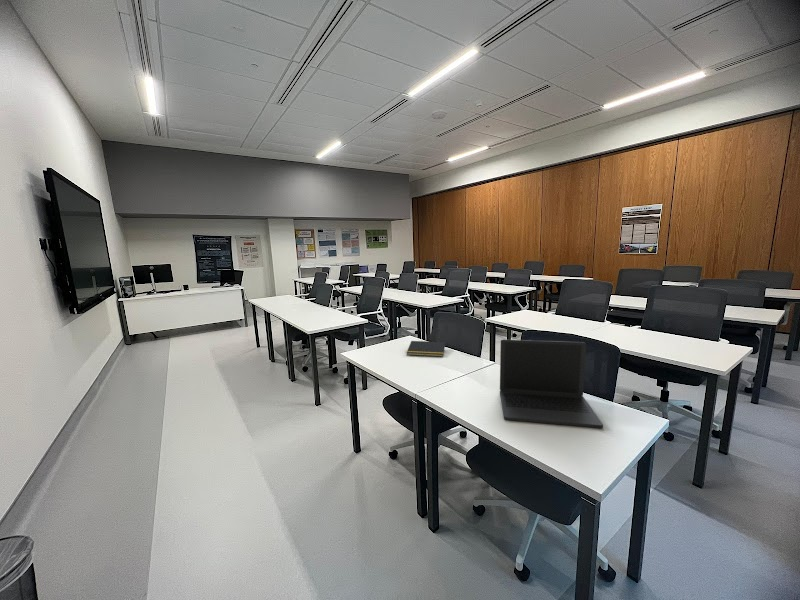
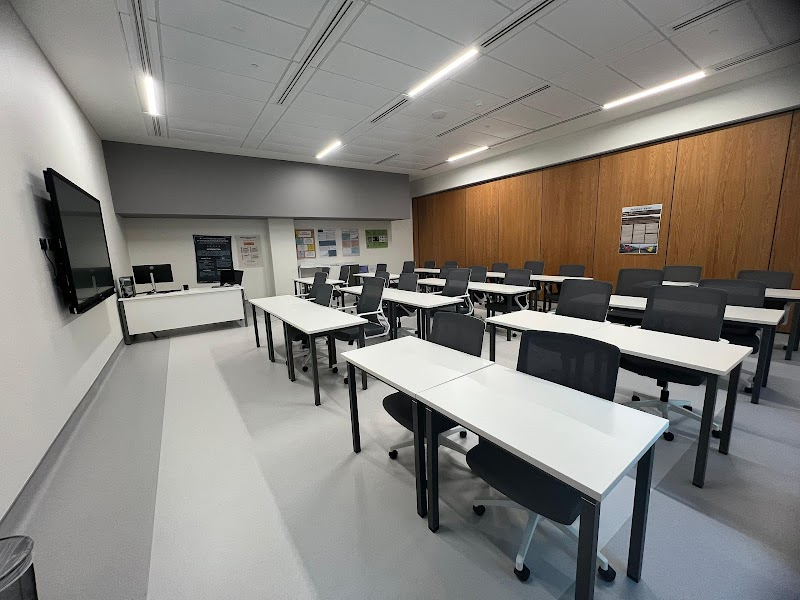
- laptop (546, 379)
- notepad (426, 348)
